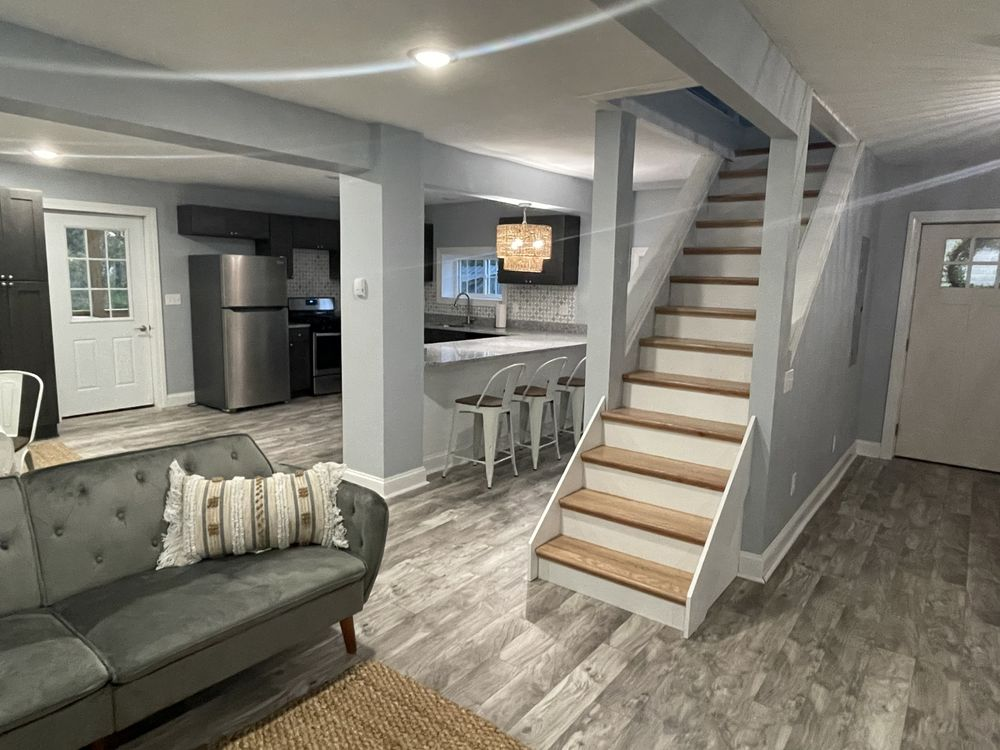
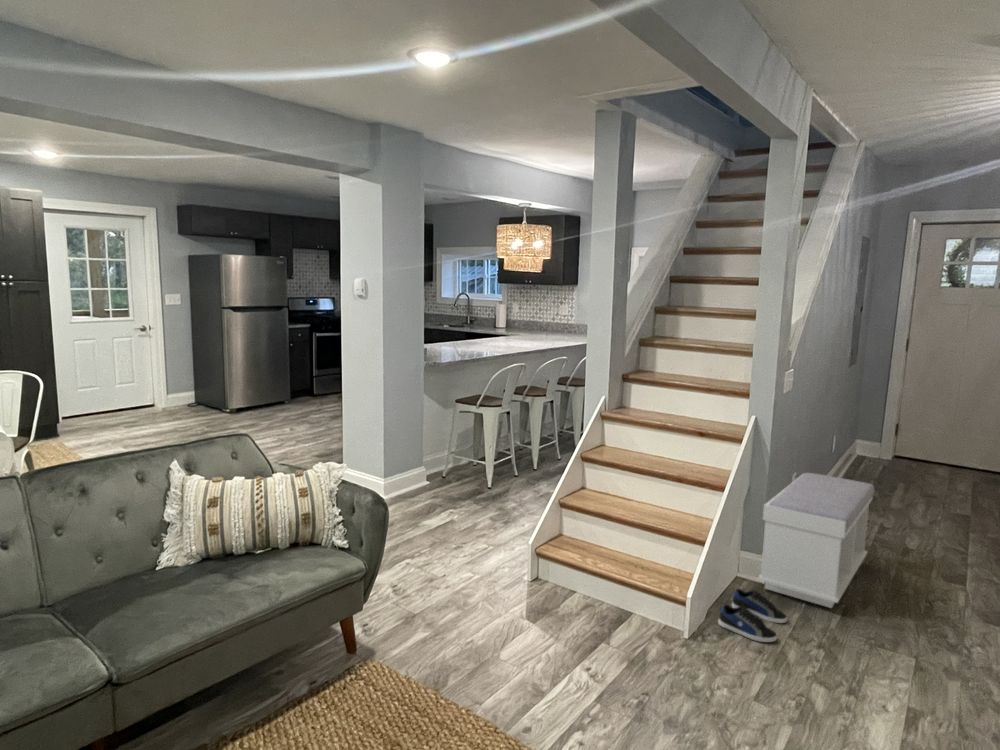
+ shoe (753, 612)
+ bench (819, 533)
